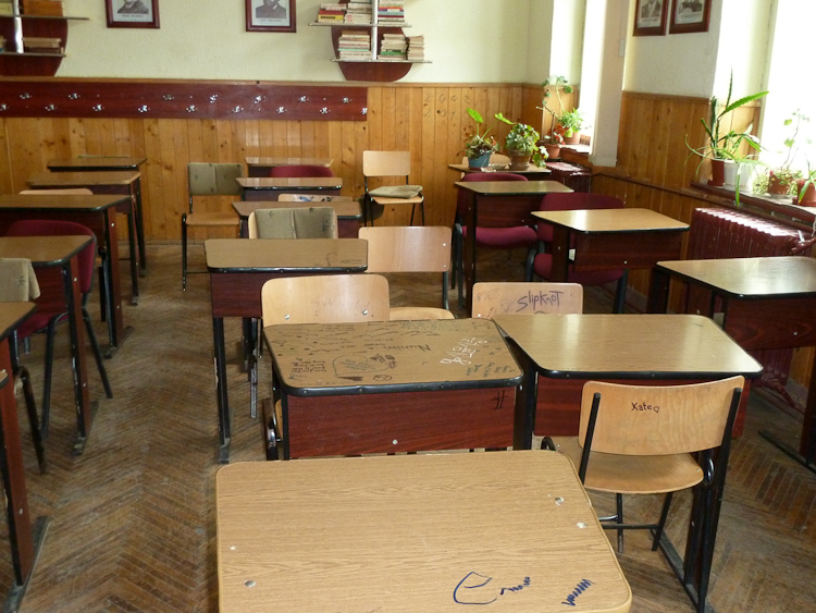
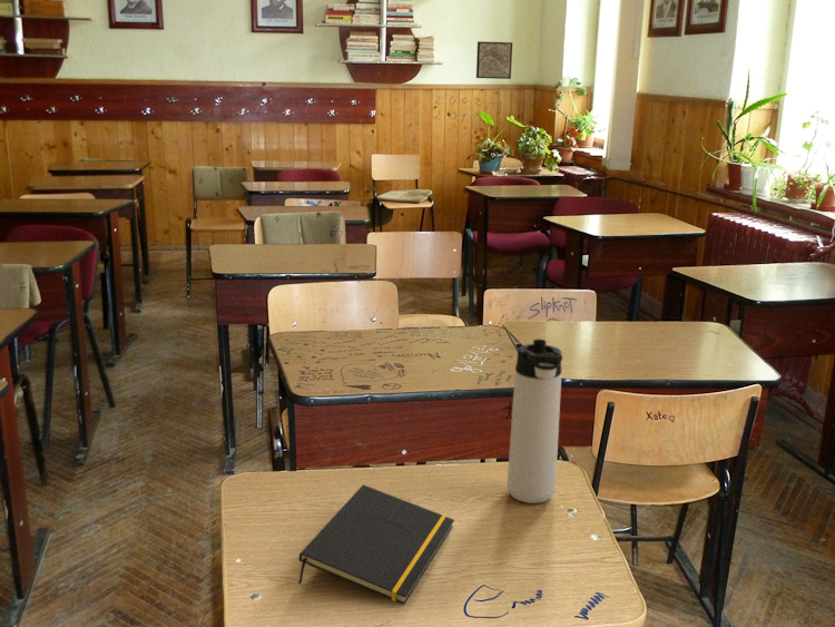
+ wall art (493, 60)
+ thermos bottle (537, 423)
+ notepad (381, 539)
